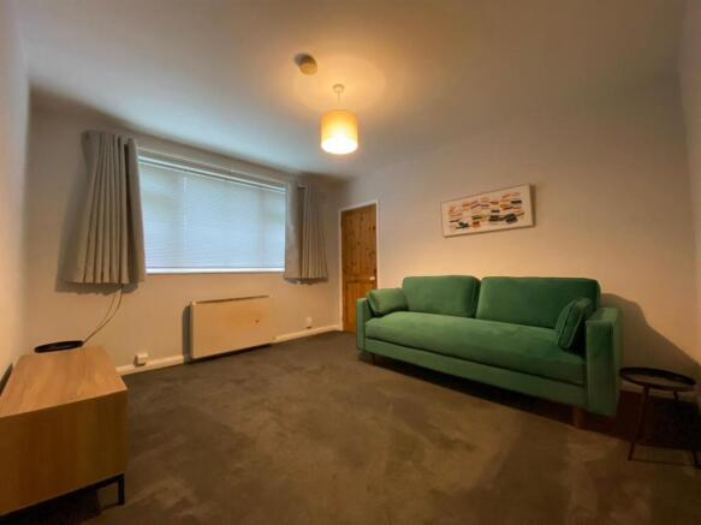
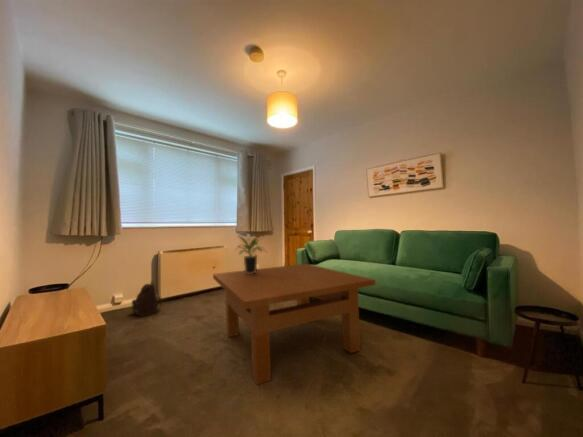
+ table (286, 308)
+ potted plant (250, 253)
+ backpack (146, 297)
